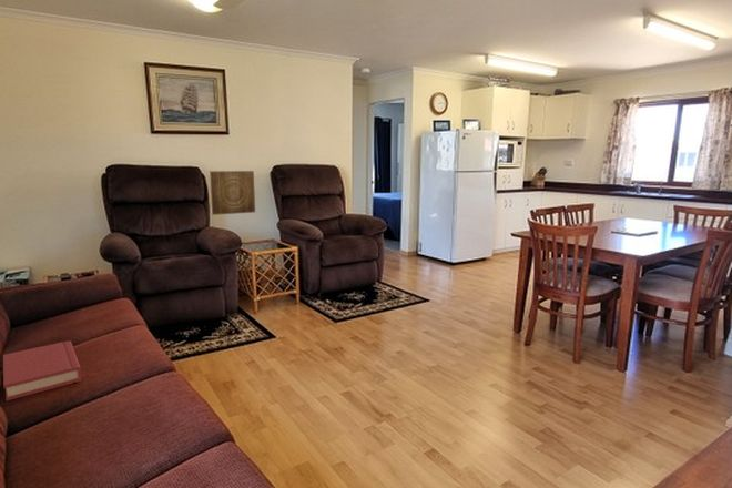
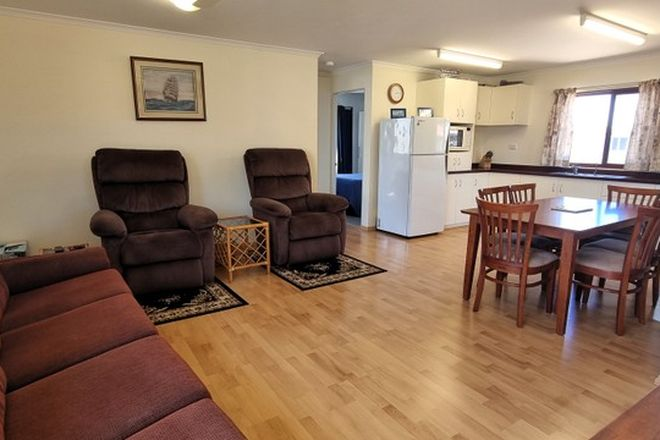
- hardback book (41, 367)
- wall art (233, 192)
